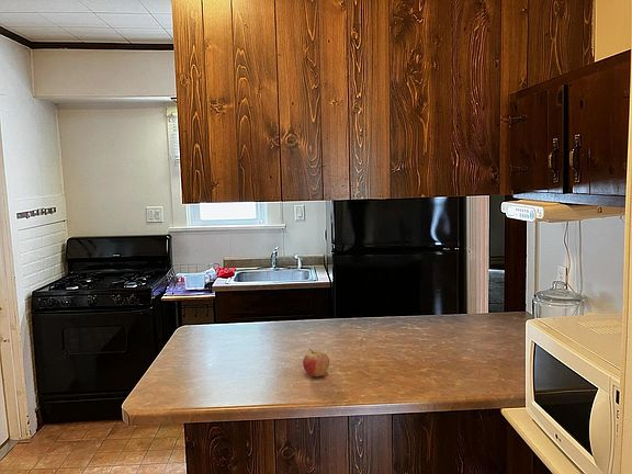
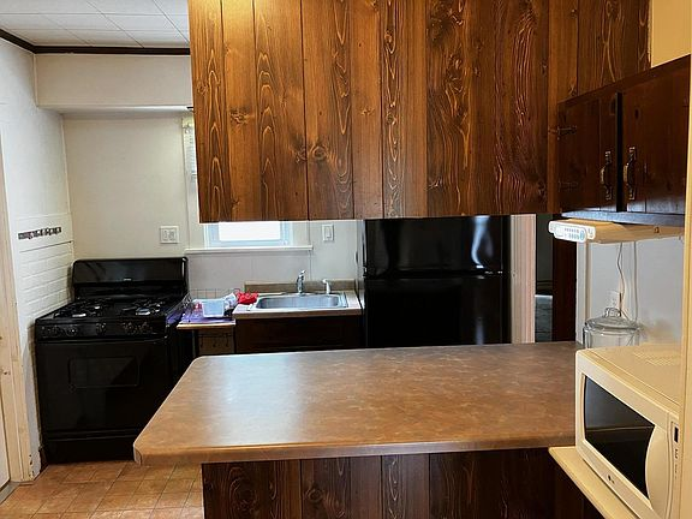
- fruit (316, 362)
